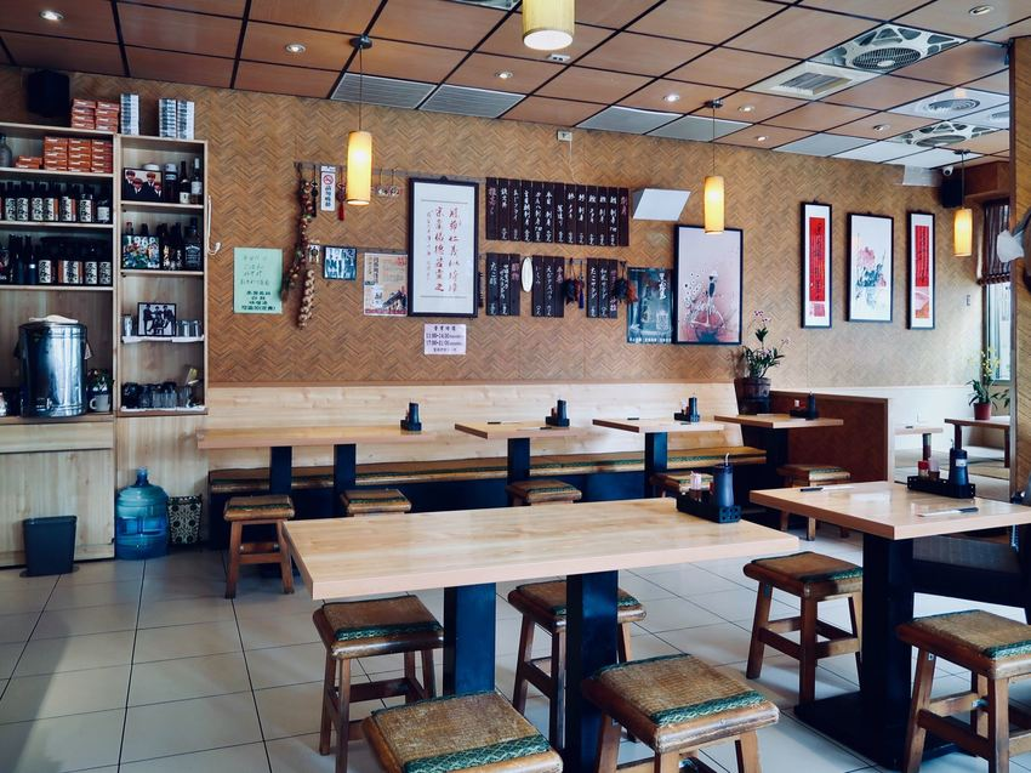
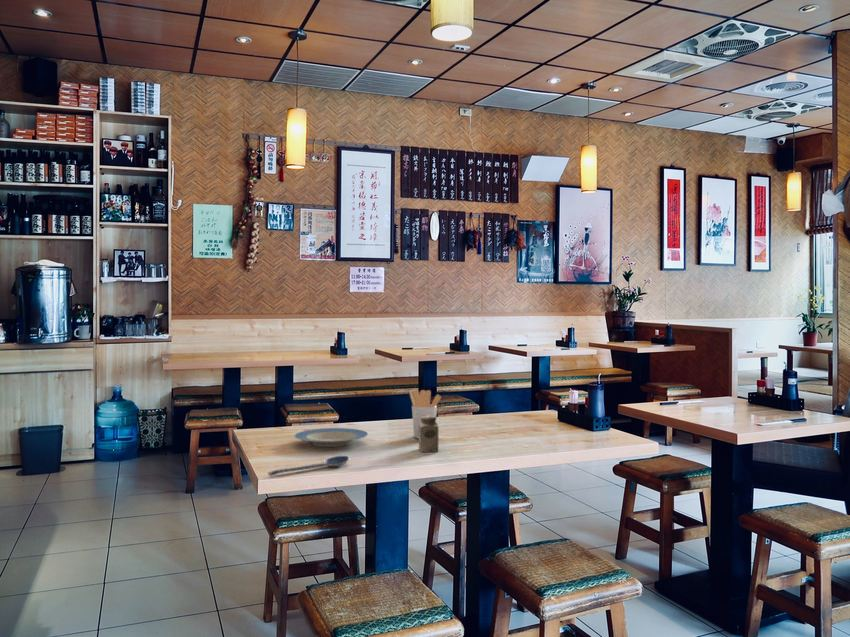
+ spoon (309, 465)
+ plate (331, 438)
+ salt shaker (428, 432)
+ utensil holder (423, 412)
